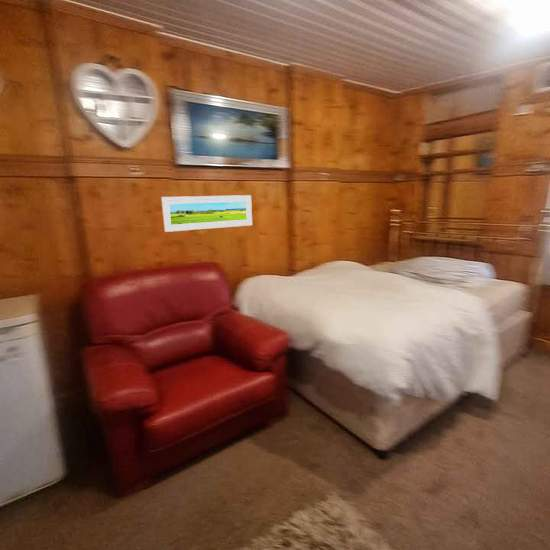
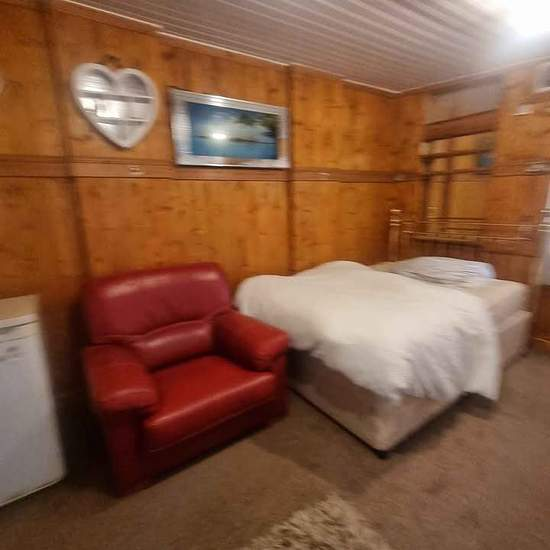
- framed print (210, 212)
